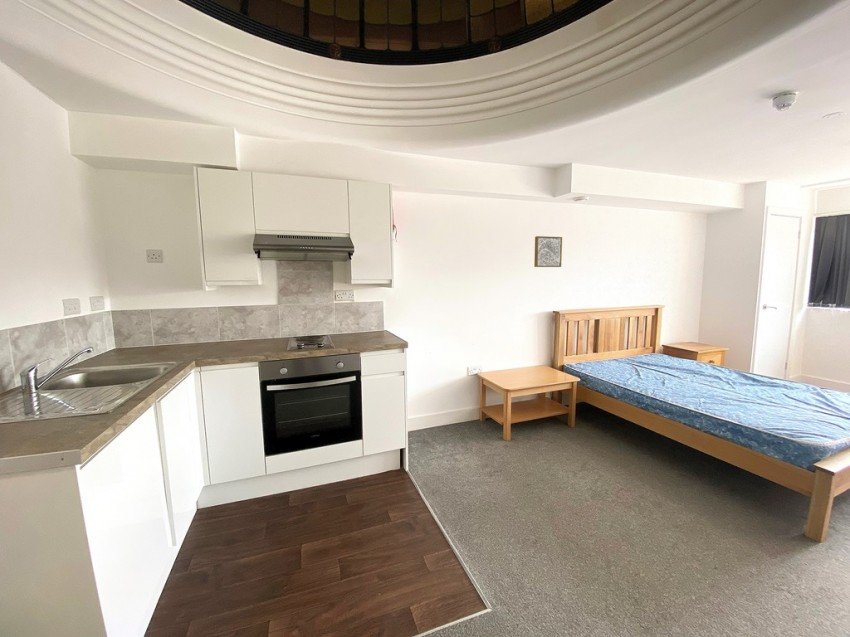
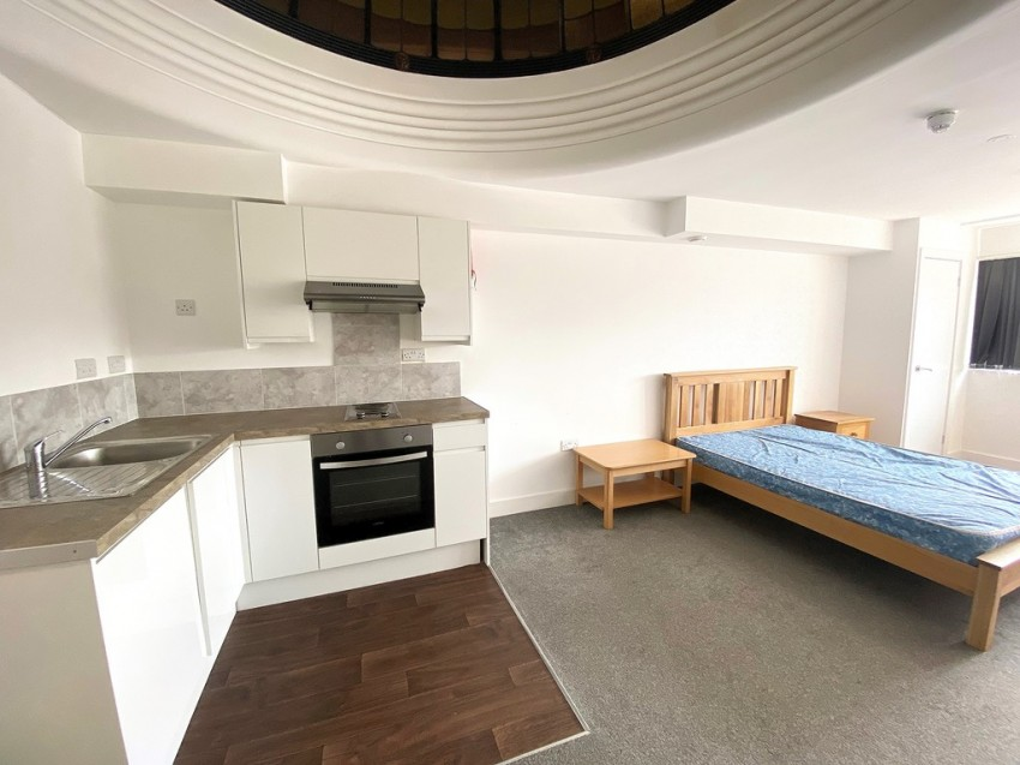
- wall art (548, 251)
